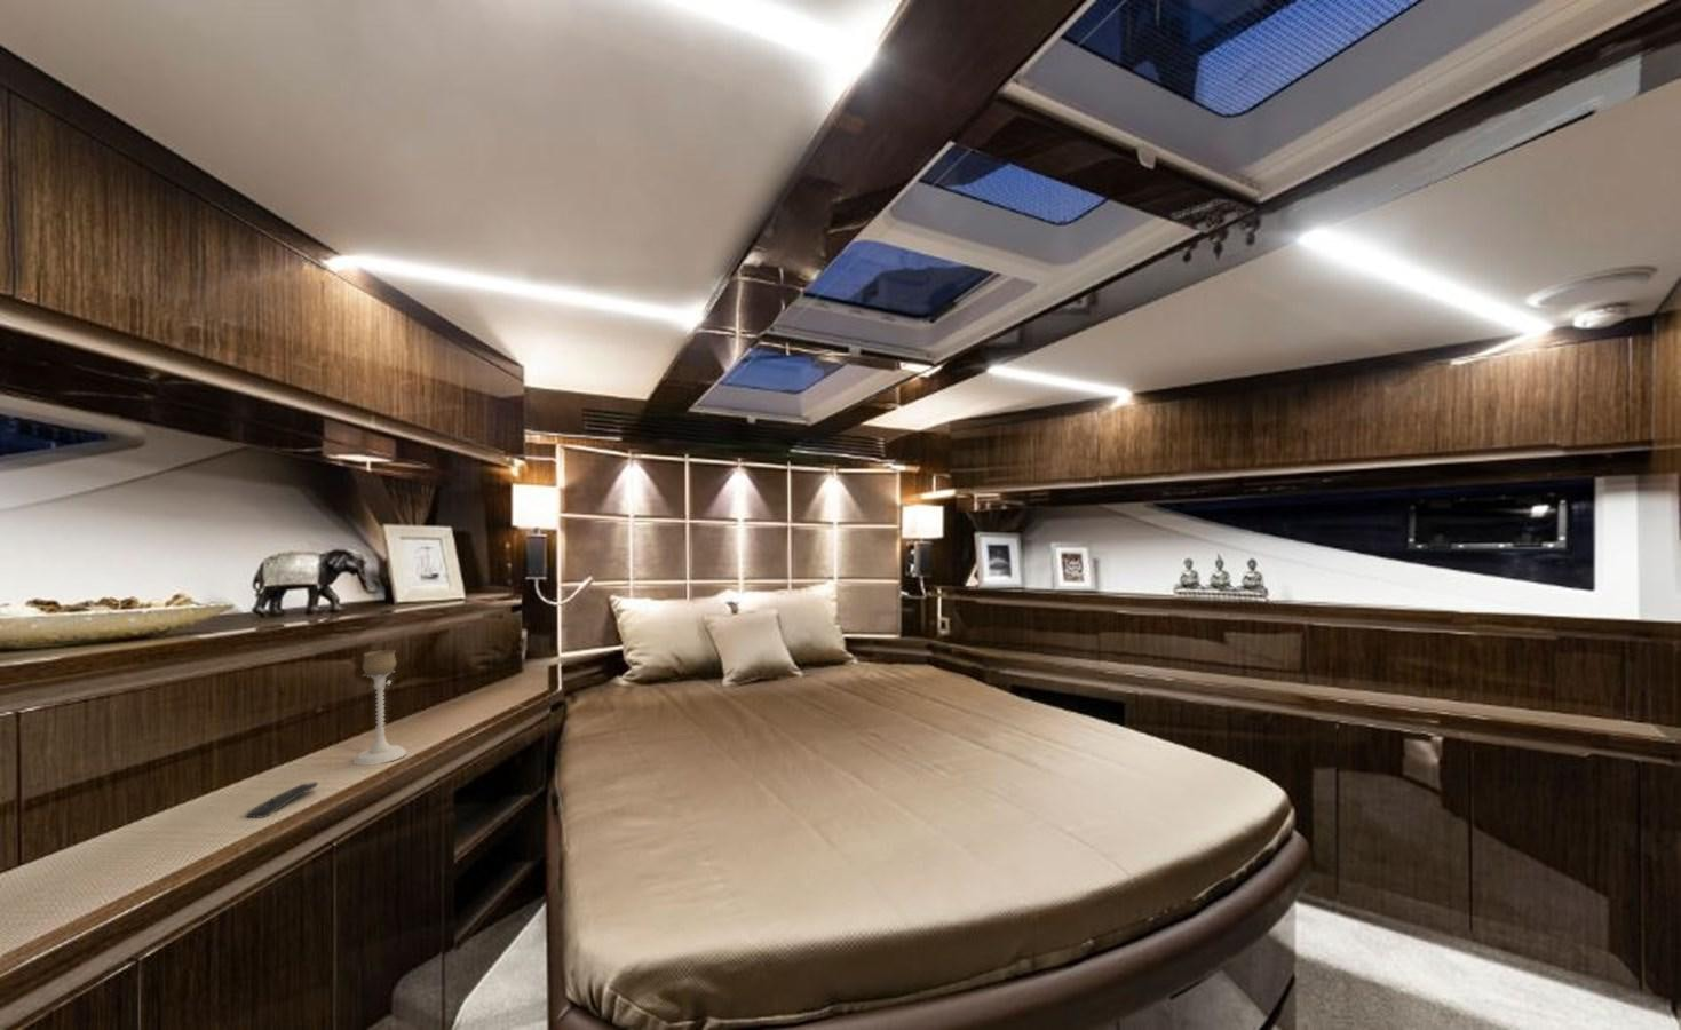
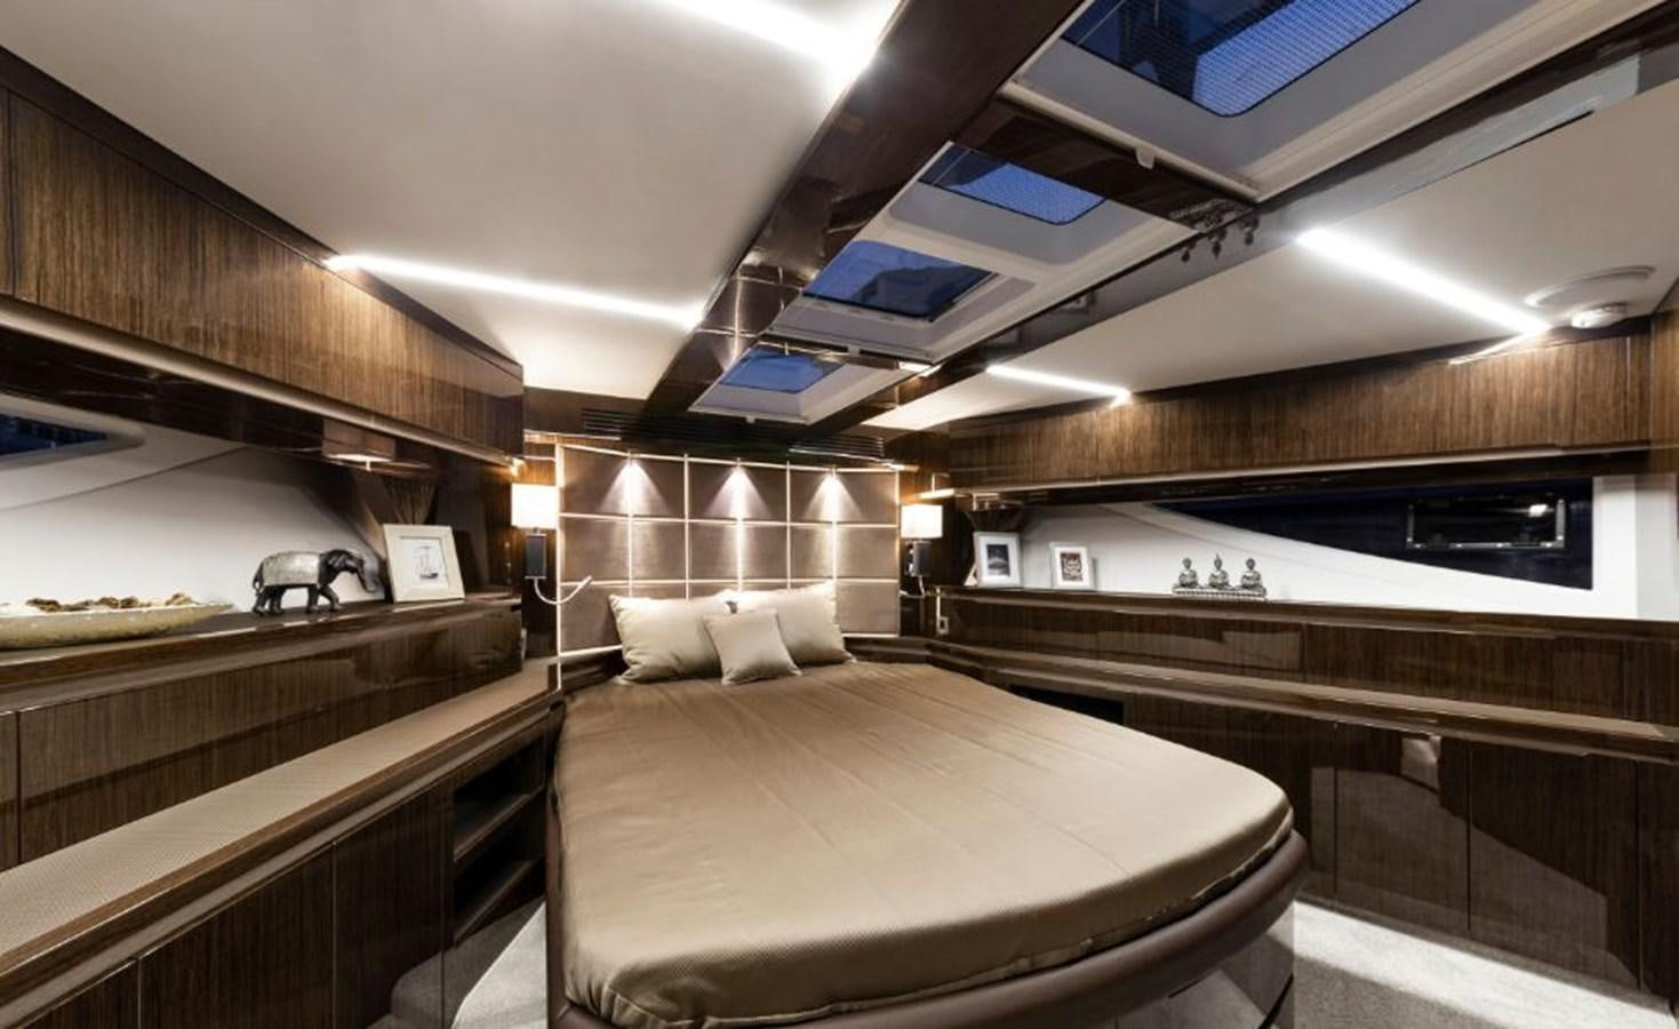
- remote control (286, 797)
- candle holder (379, 703)
